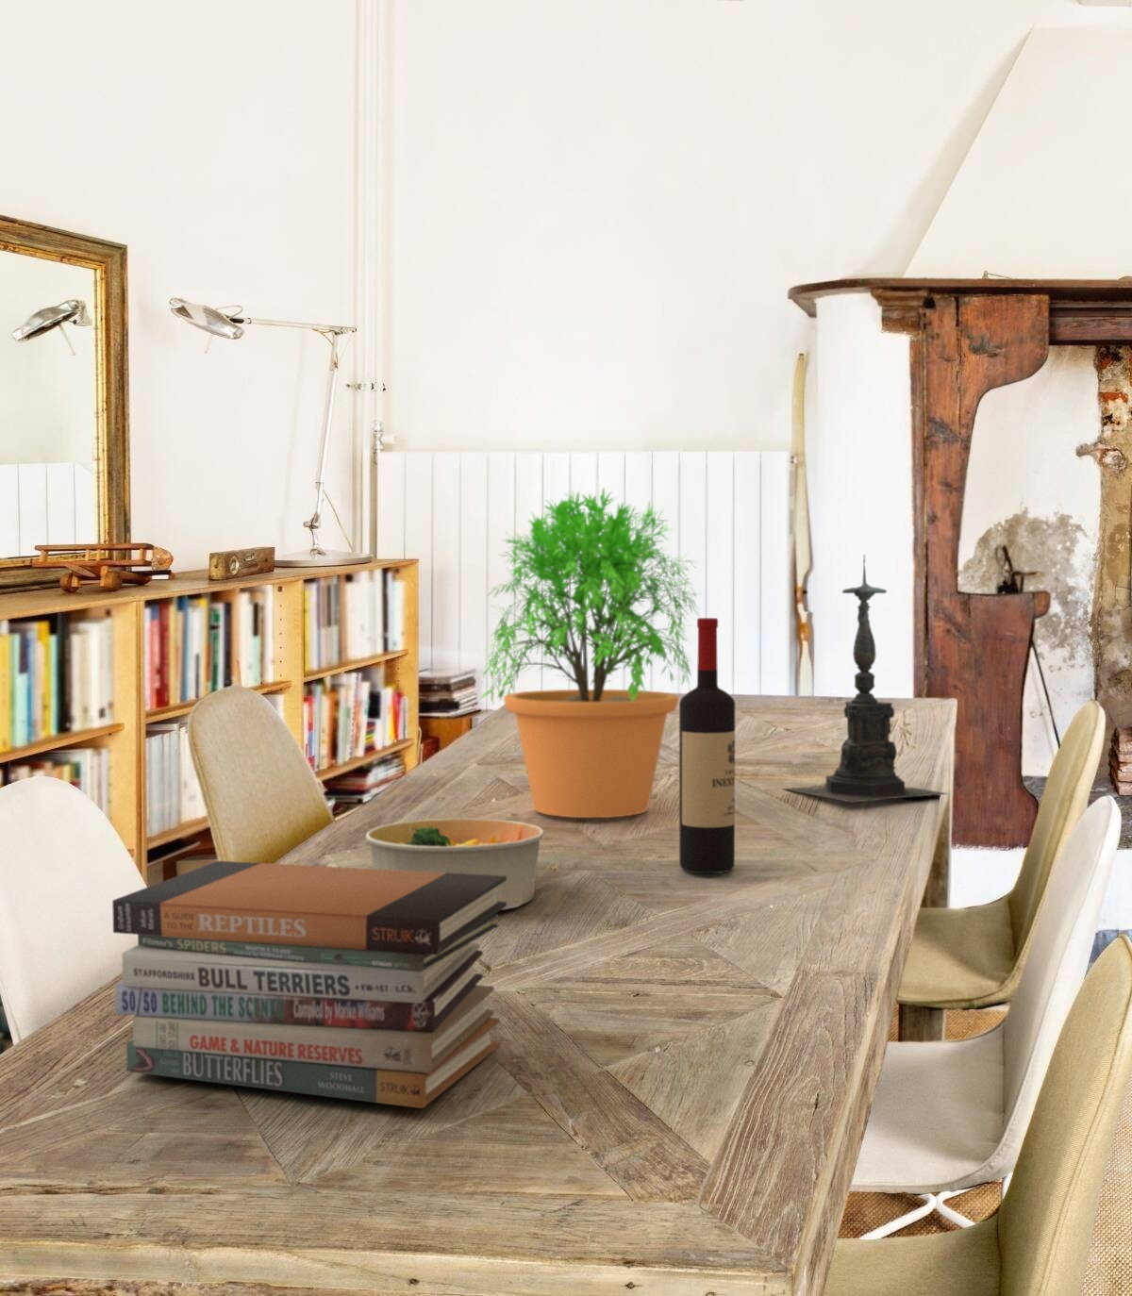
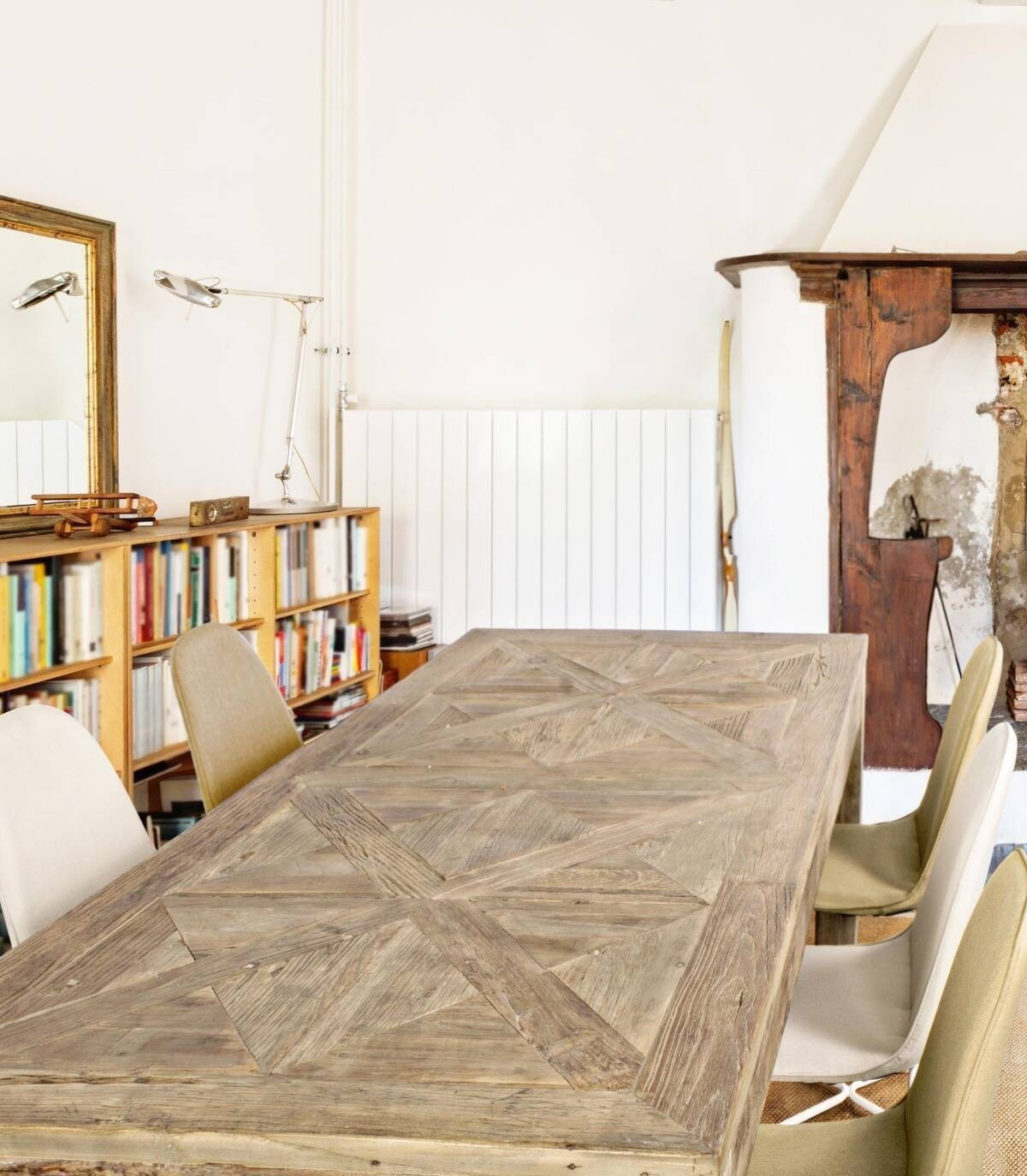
- wine bottle (707, 744)
- candle holder (865, 673)
- bowl (455, 861)
- potted plant (585, 649)
- book stack (313, 972)
